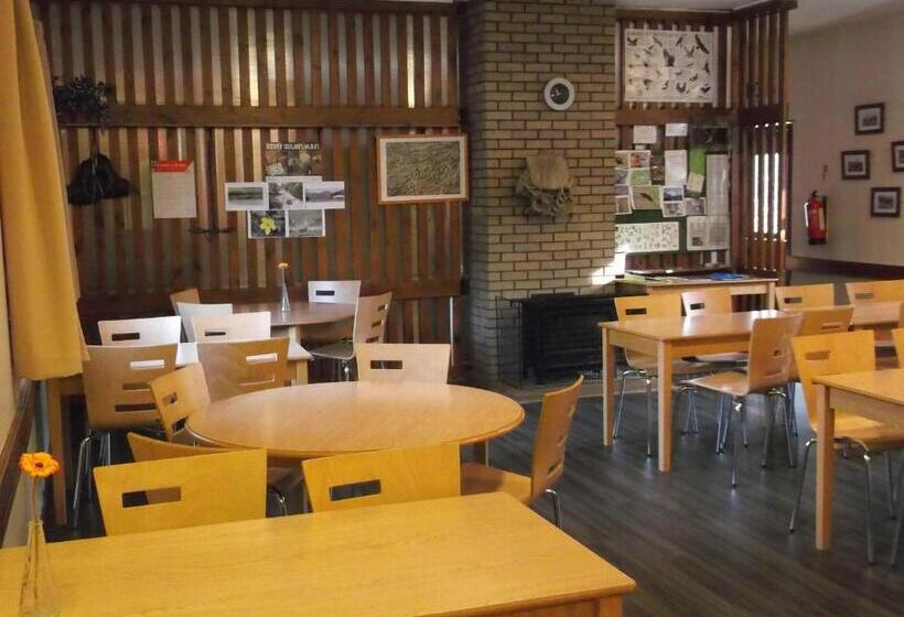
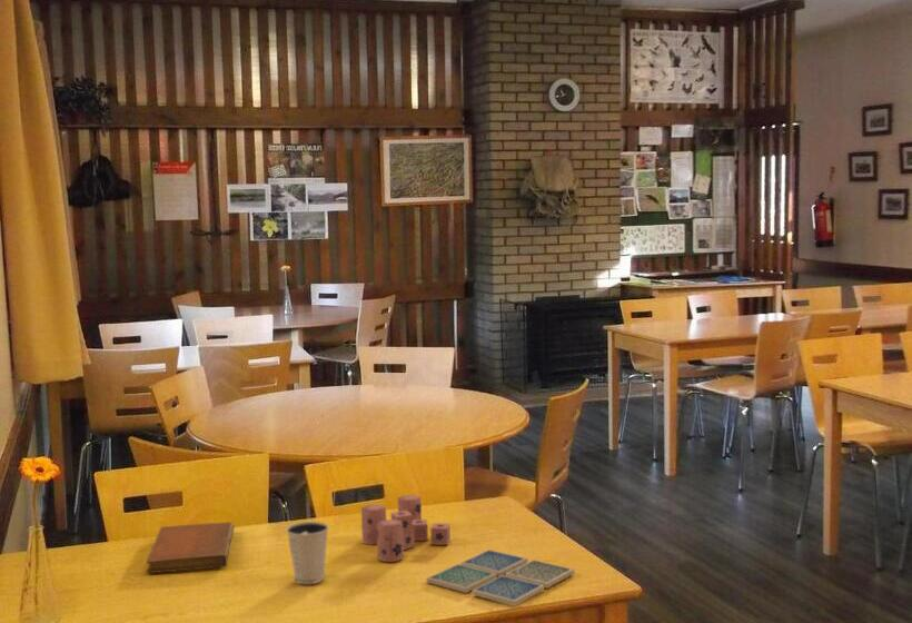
+ candle (402, 526)
+ dixie cup (308, 554)
+ drink coaster (500, 575)
+ notebook (192, 545)
